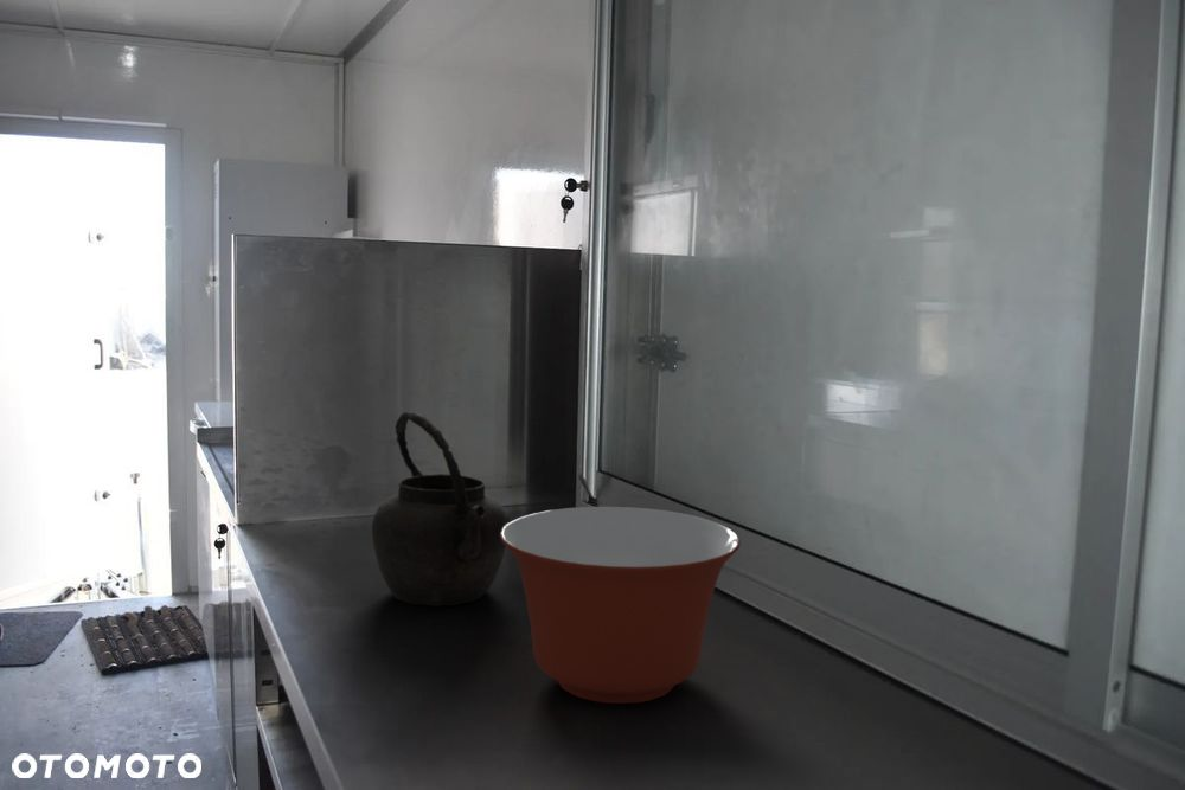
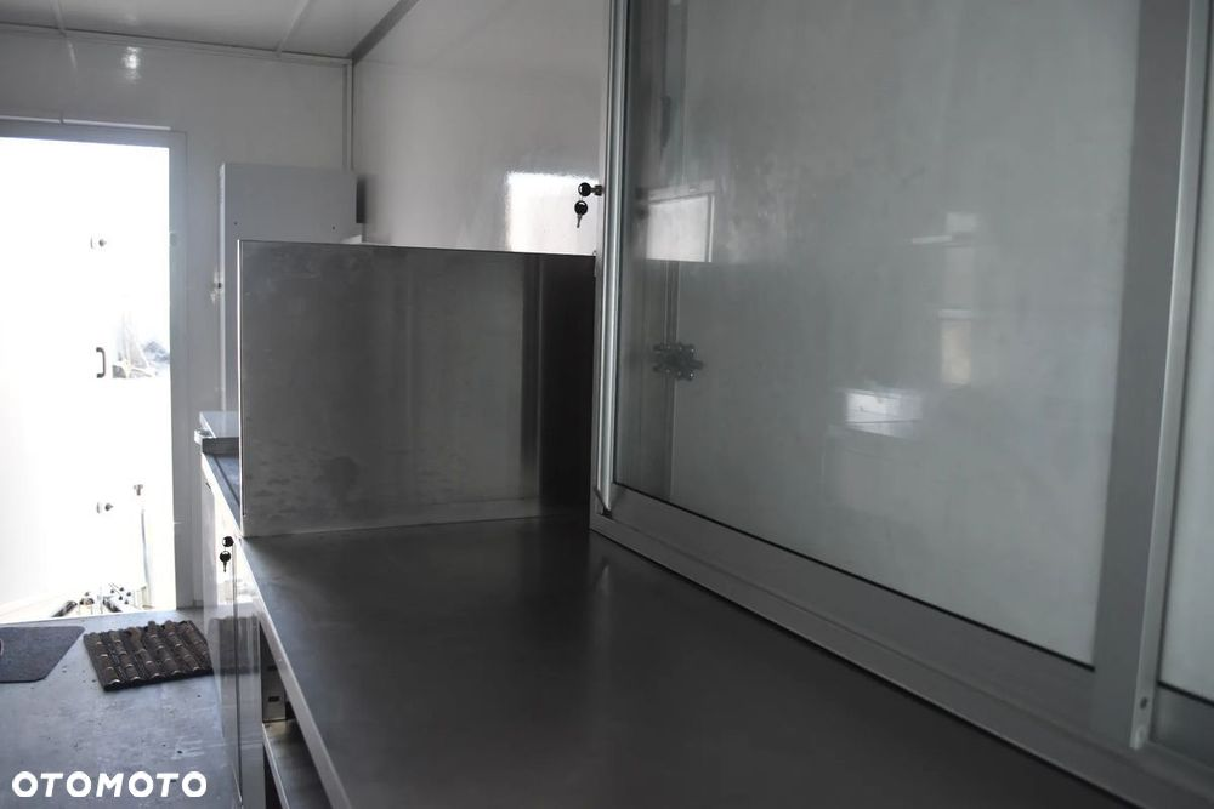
- kettle (442, 506)
- mixing bowl (617, 606)
